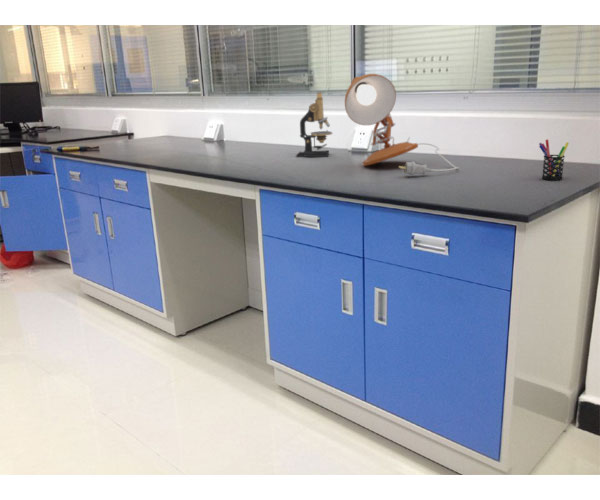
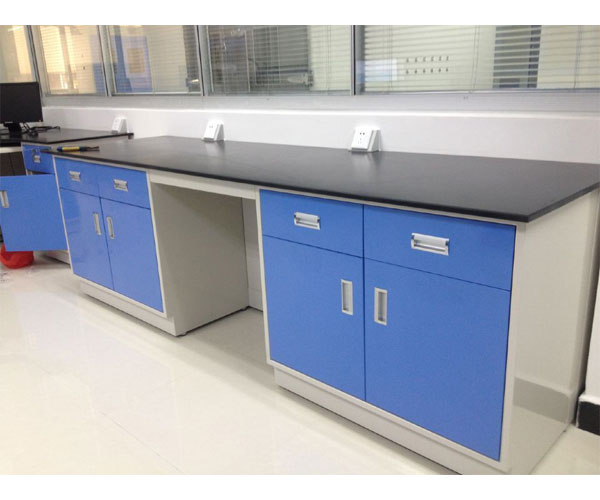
- pen holder (554, 159)
- microscope (313, 121)
- desk lamp (394, 123)
